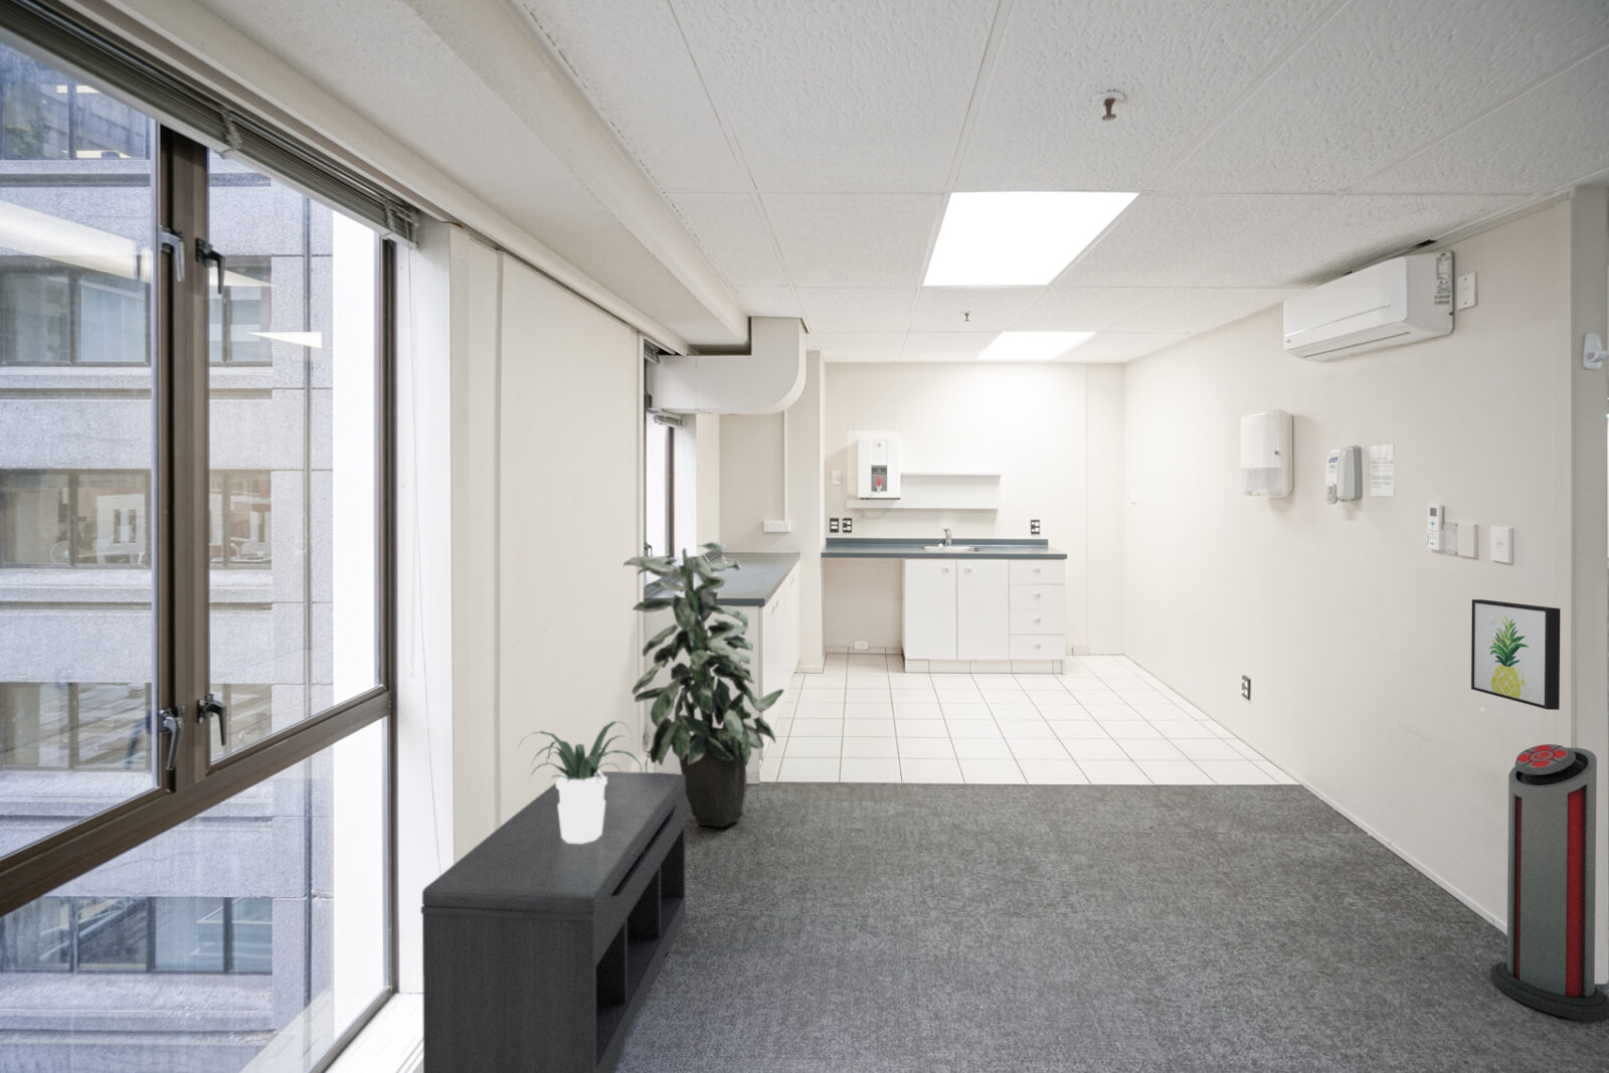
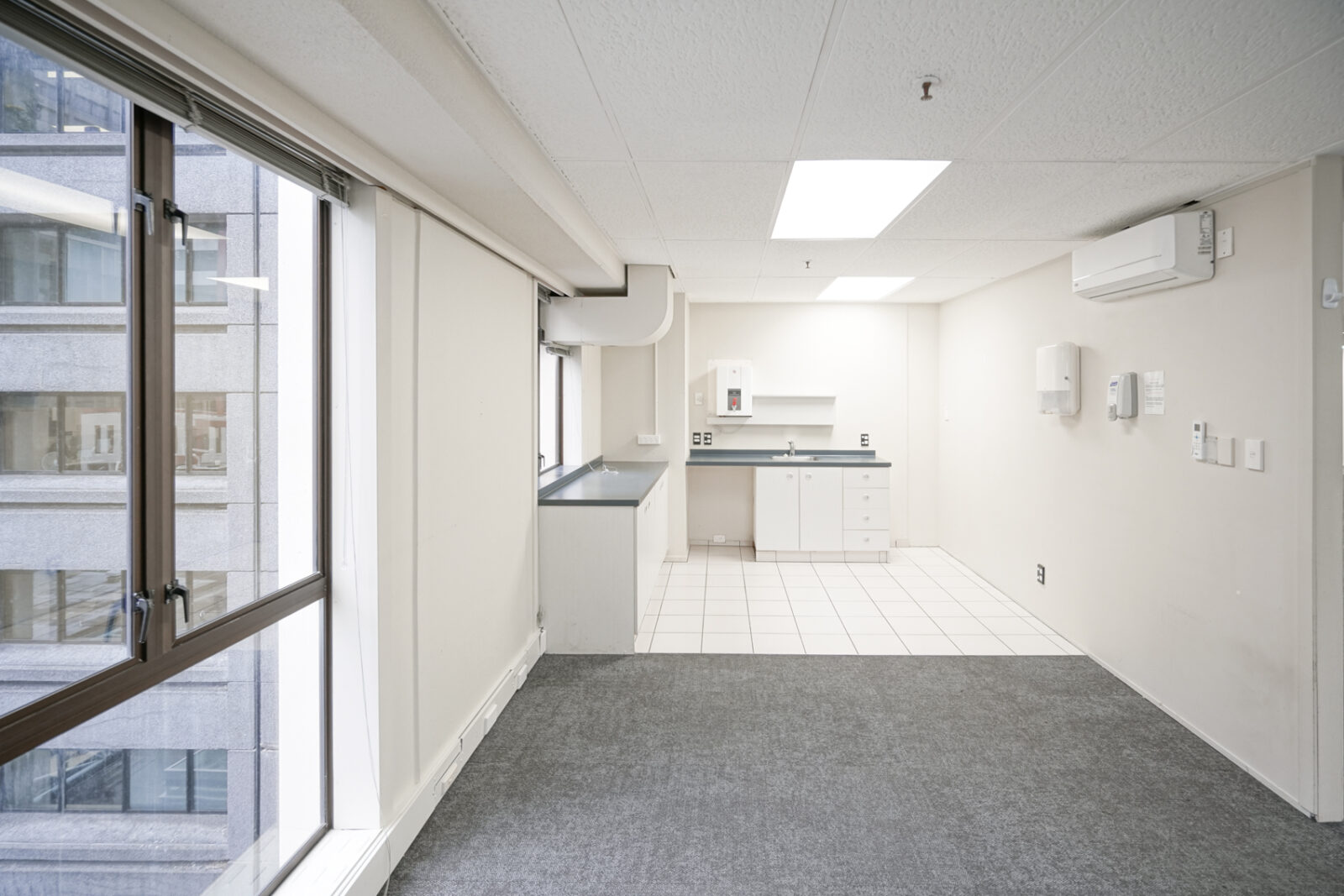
- air purifier (1549, 869)
- potted plant (584, 781)
- wall art (1512, 650)
- bench (578, 907)
- indoor plant (702, 683)
